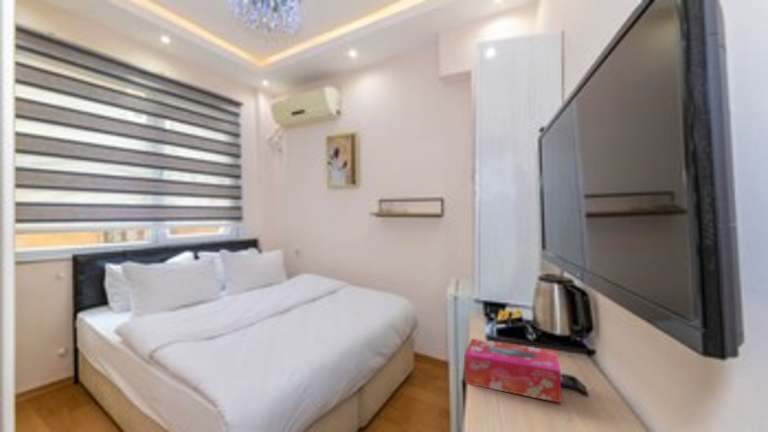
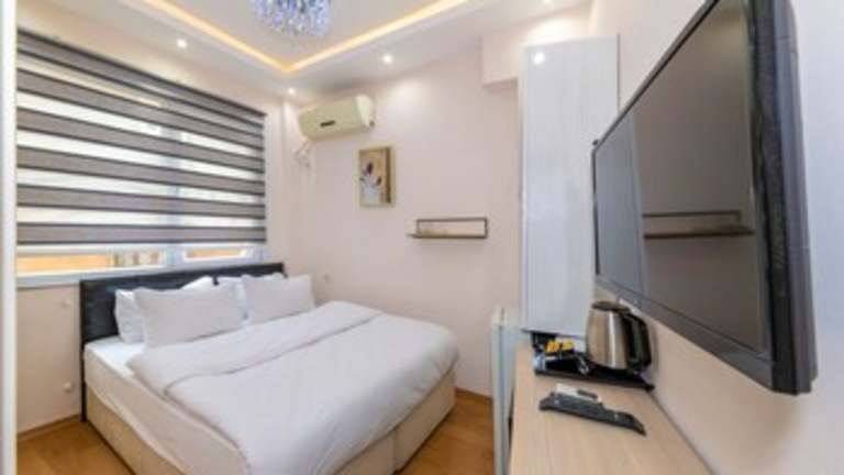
- tissue box (511, 366)
